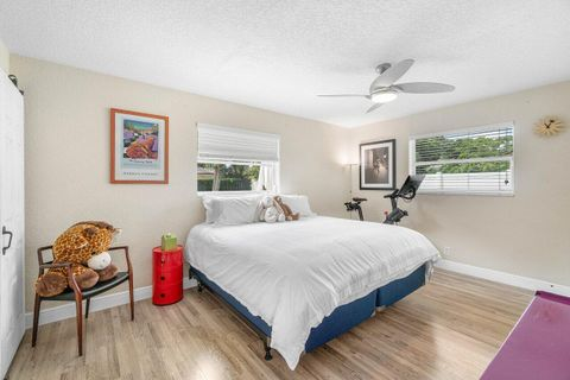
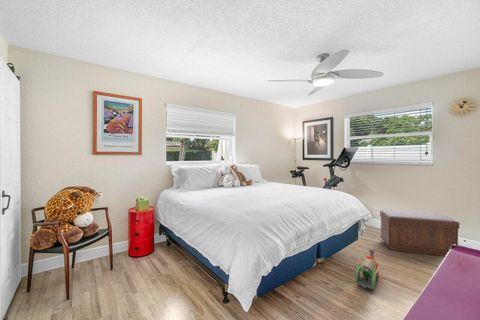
+ bench (415, 231)
+ toy train (368, 267)
